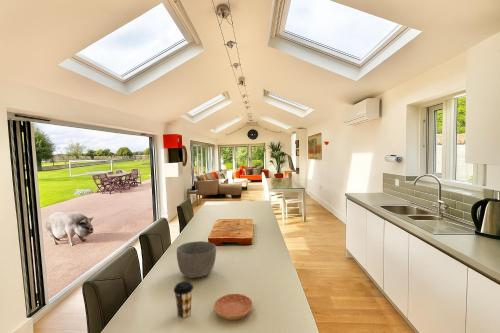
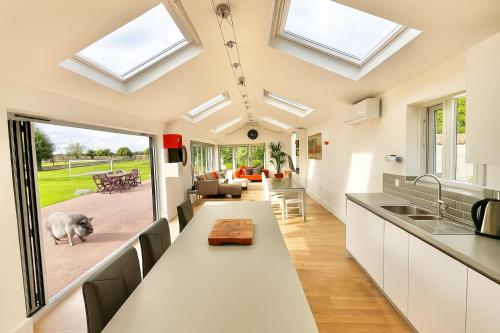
- coffee cup (183, 299)
- bowl (196, 260)
- saucer (233, 307)
